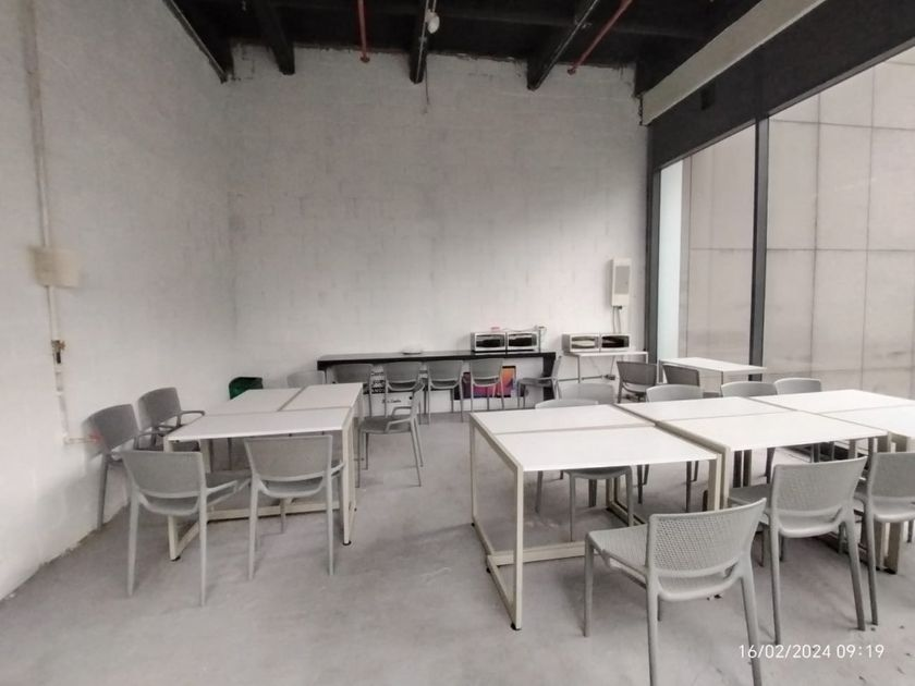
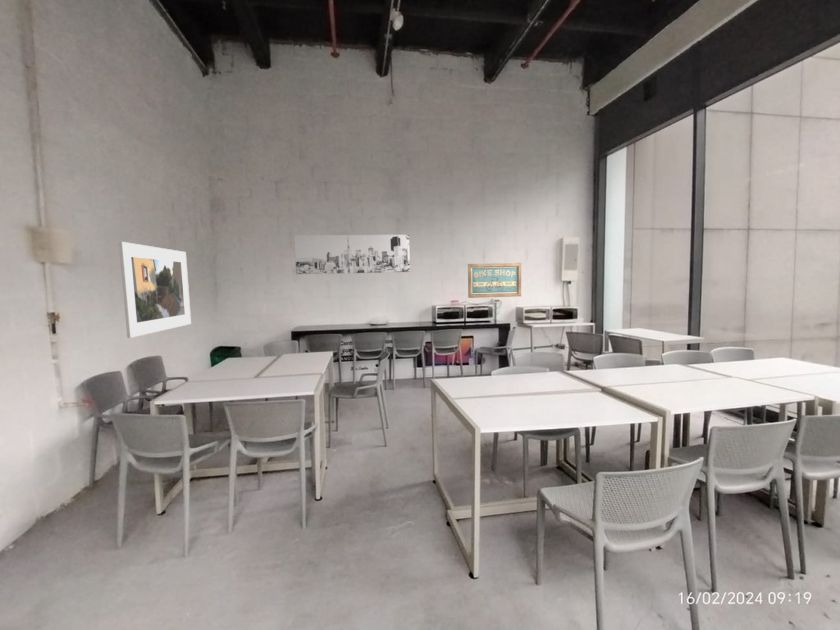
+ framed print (160, 289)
+ wall art (494, 280)
+ wall art (353, 254)
